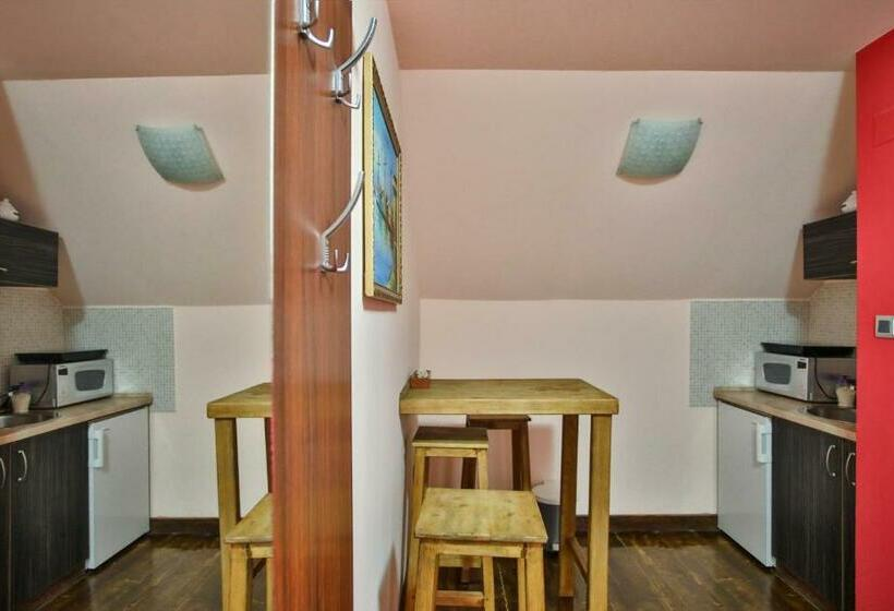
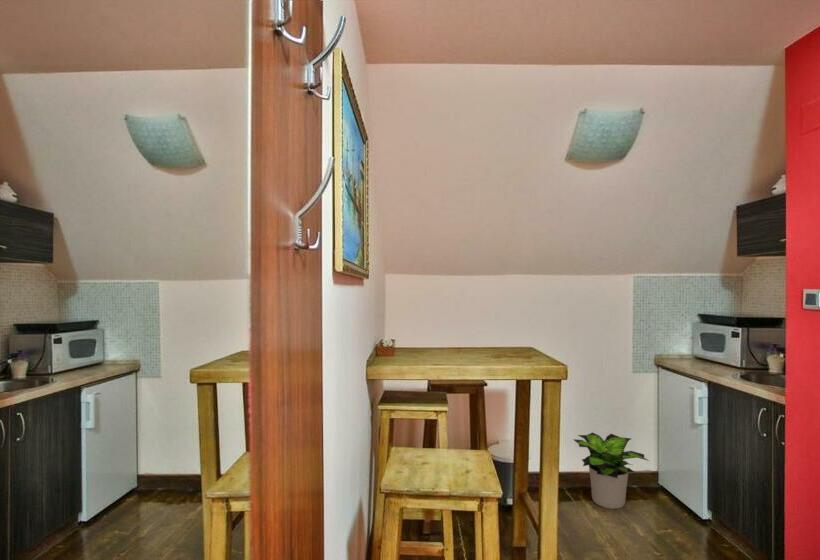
+ potted plant (610, 471)
